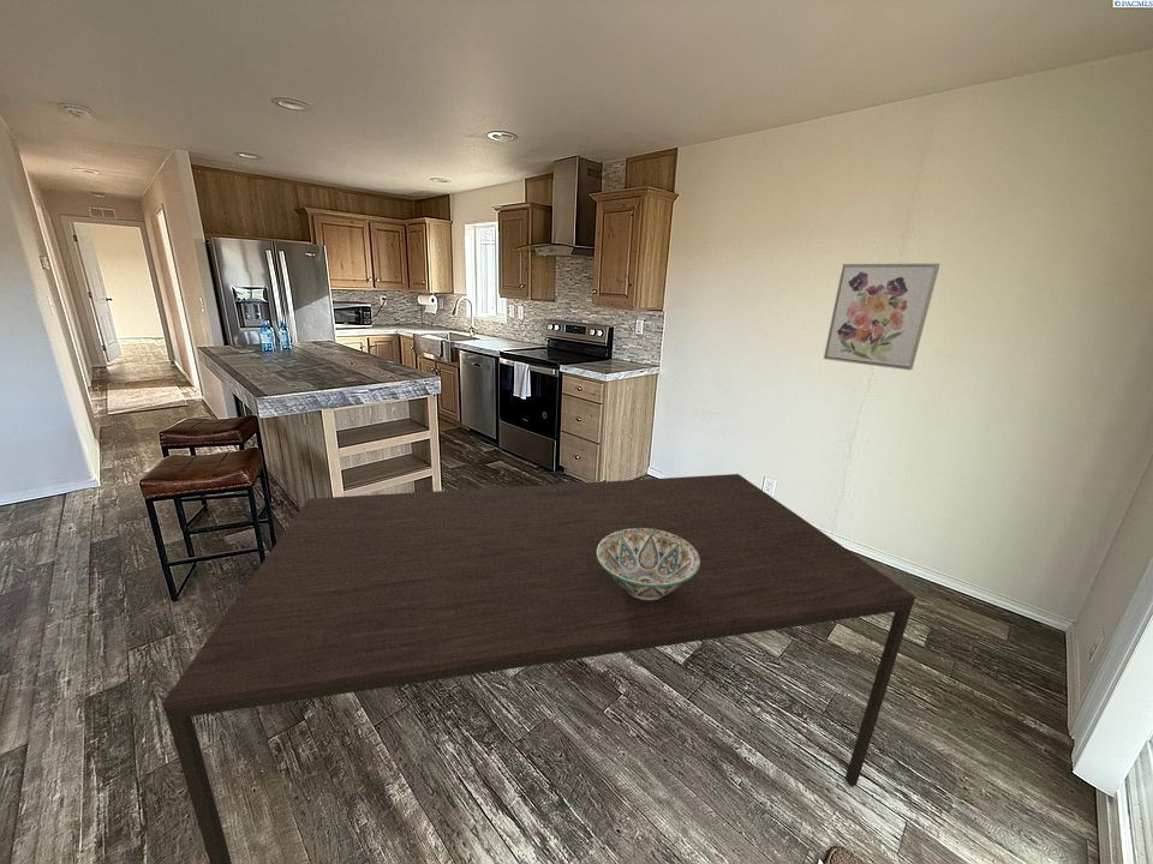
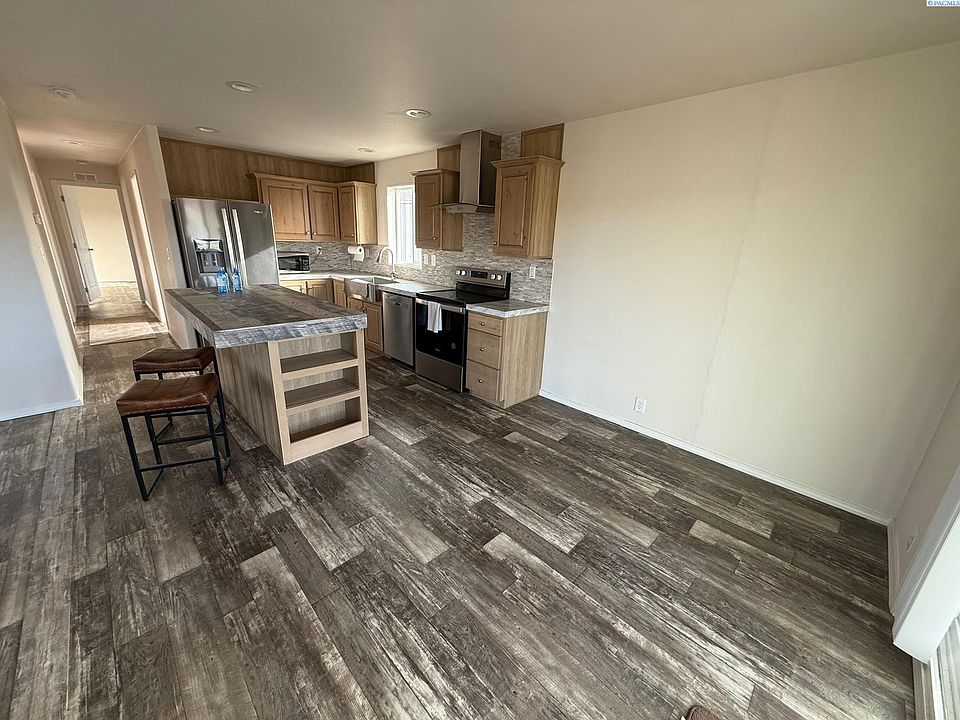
- wall art (876, 314)
- decorative bowl (645, 569)
- dining table (566, 632)
